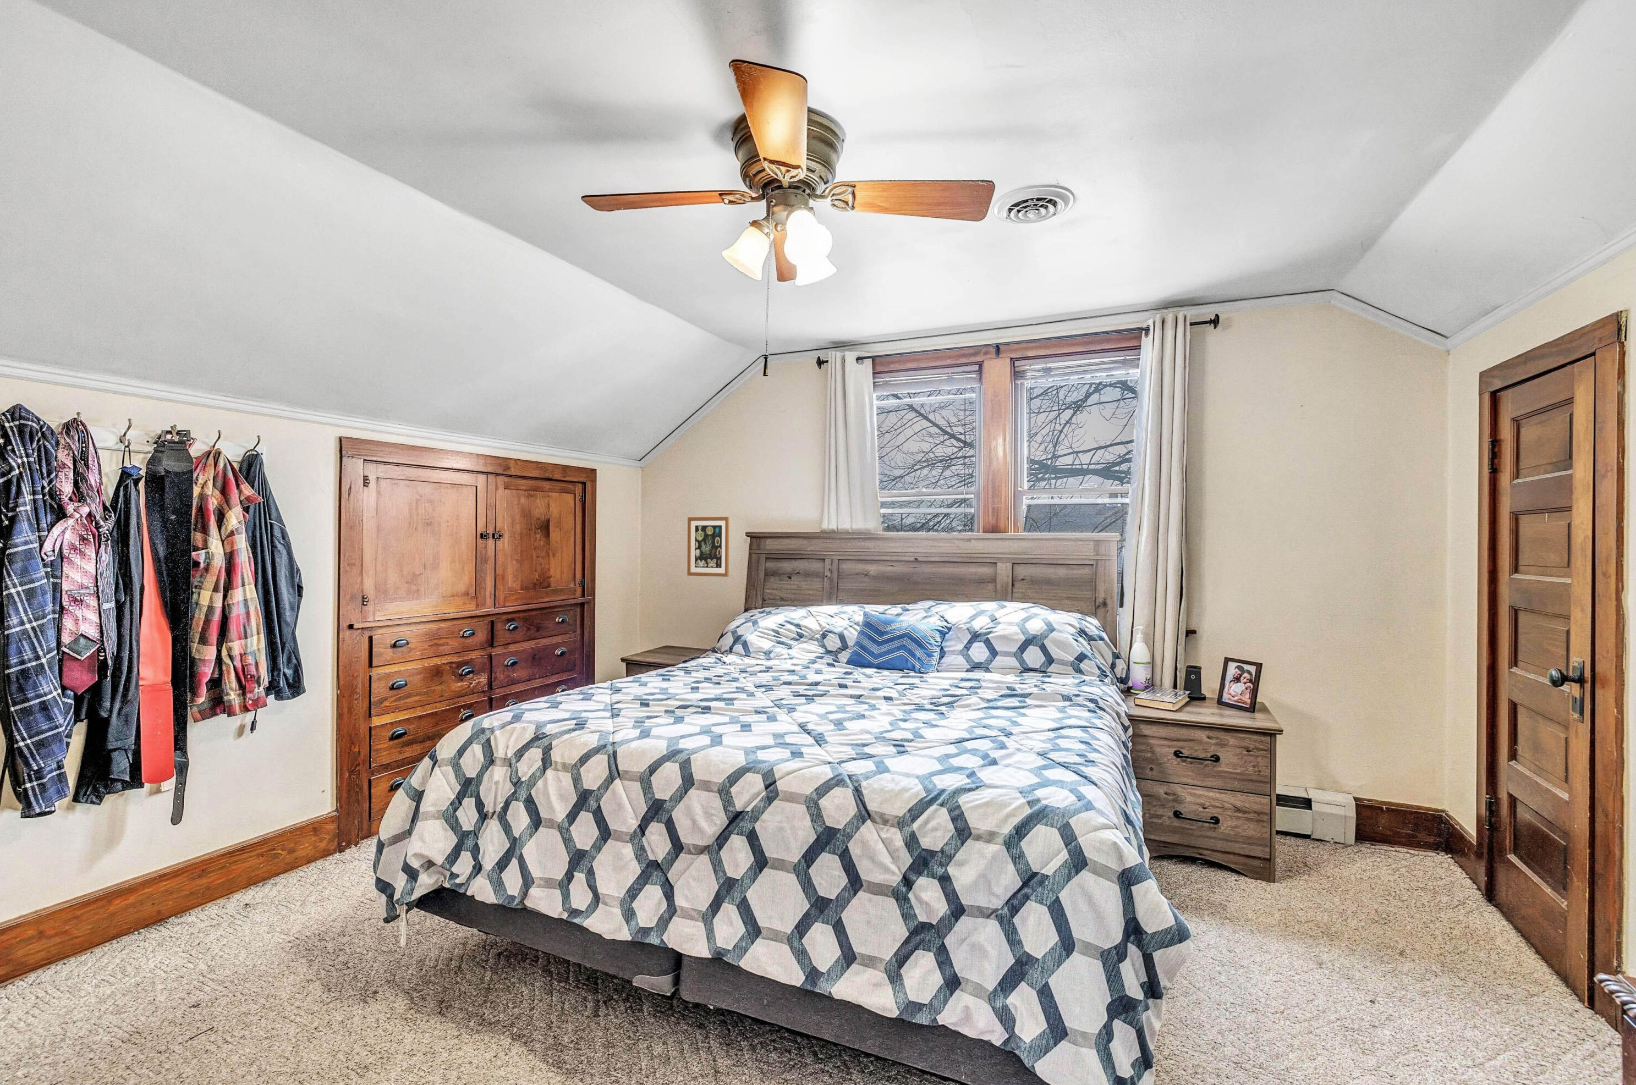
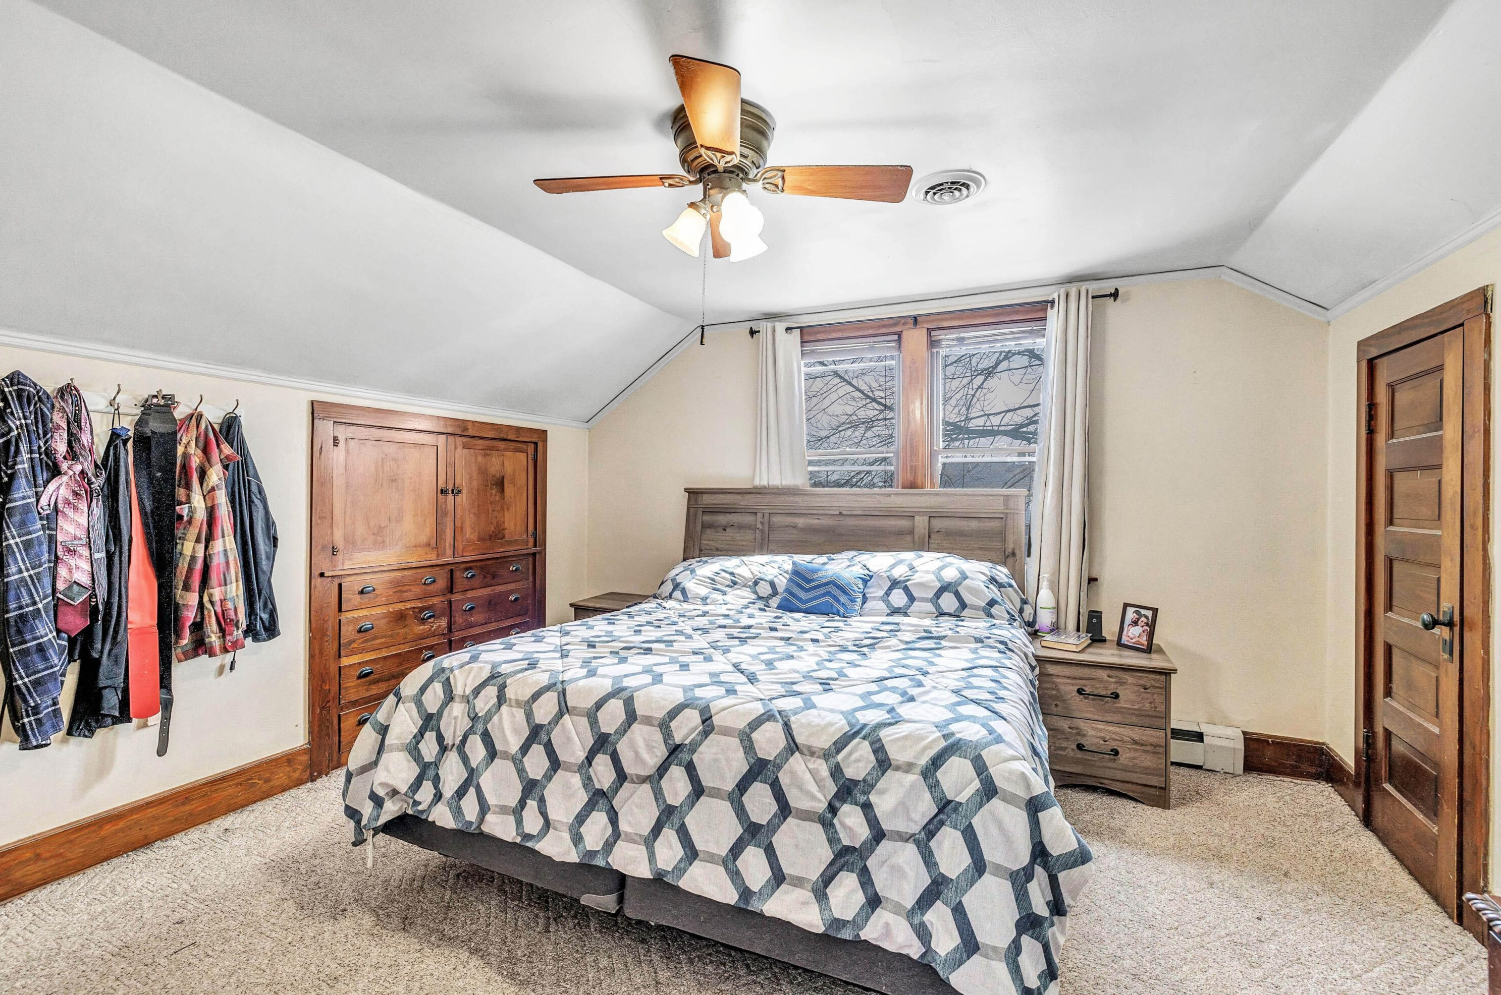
- wall art (707, 546)
